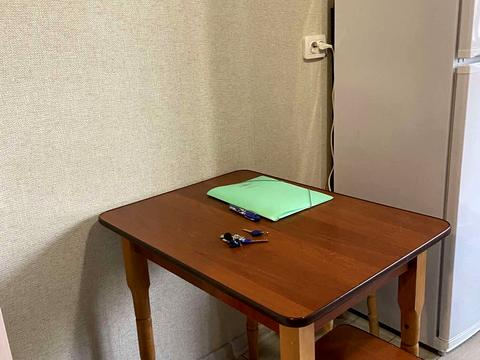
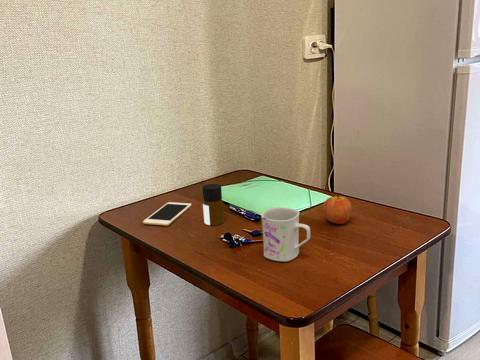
+ mug (286, 235)
+ bottle (213, 204)
+ cell phone (168, 213)
+ apple (337, 207)
